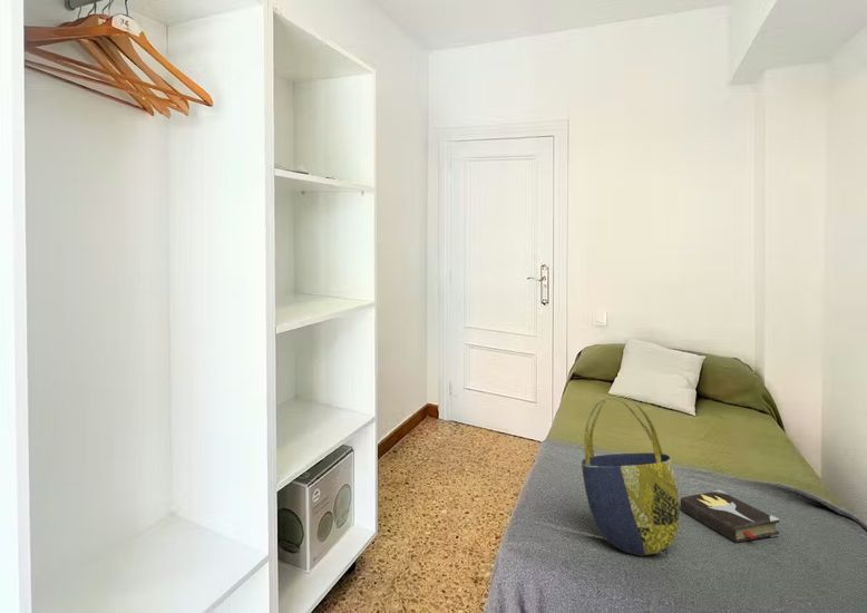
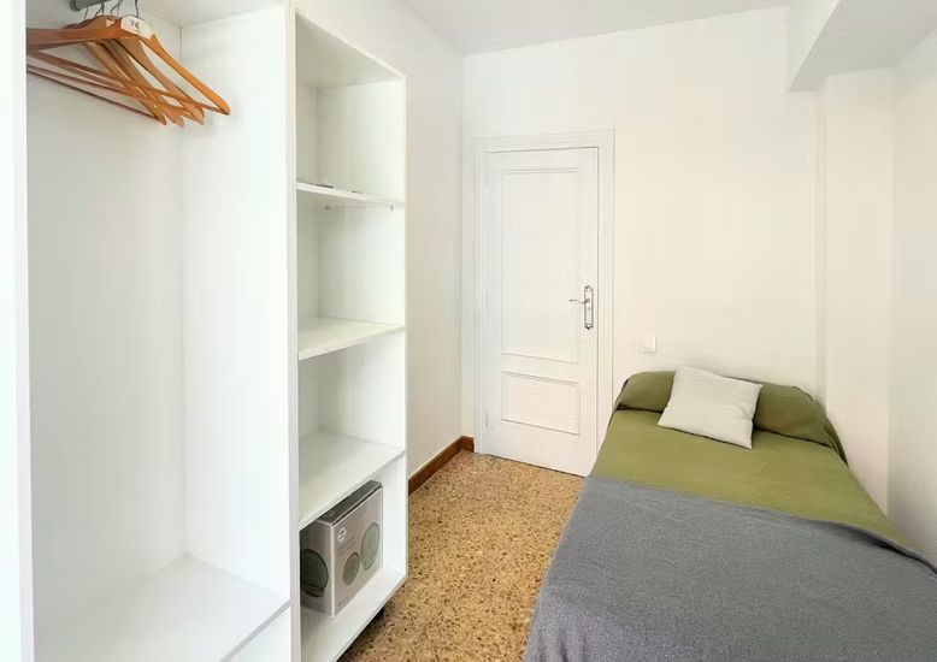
- tote bag (629, 474)
- hardback book (727, 513)
